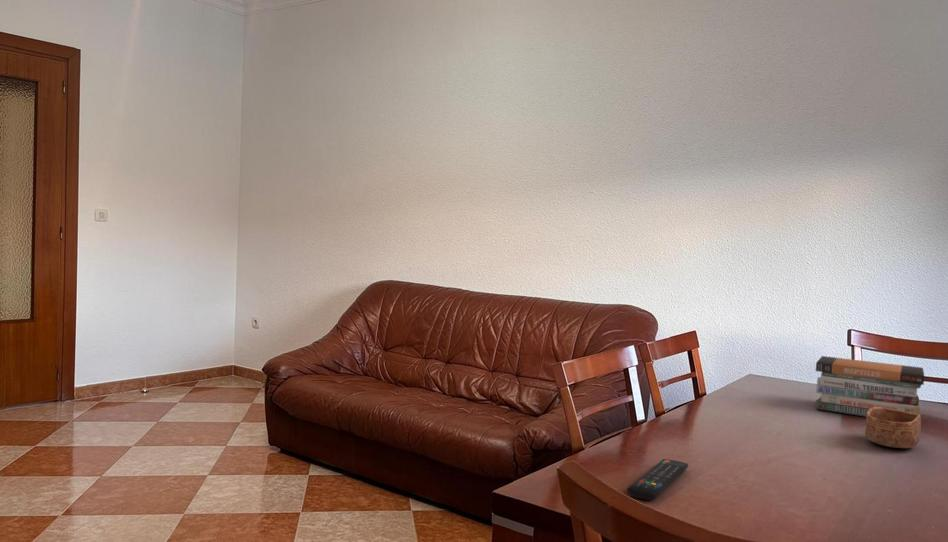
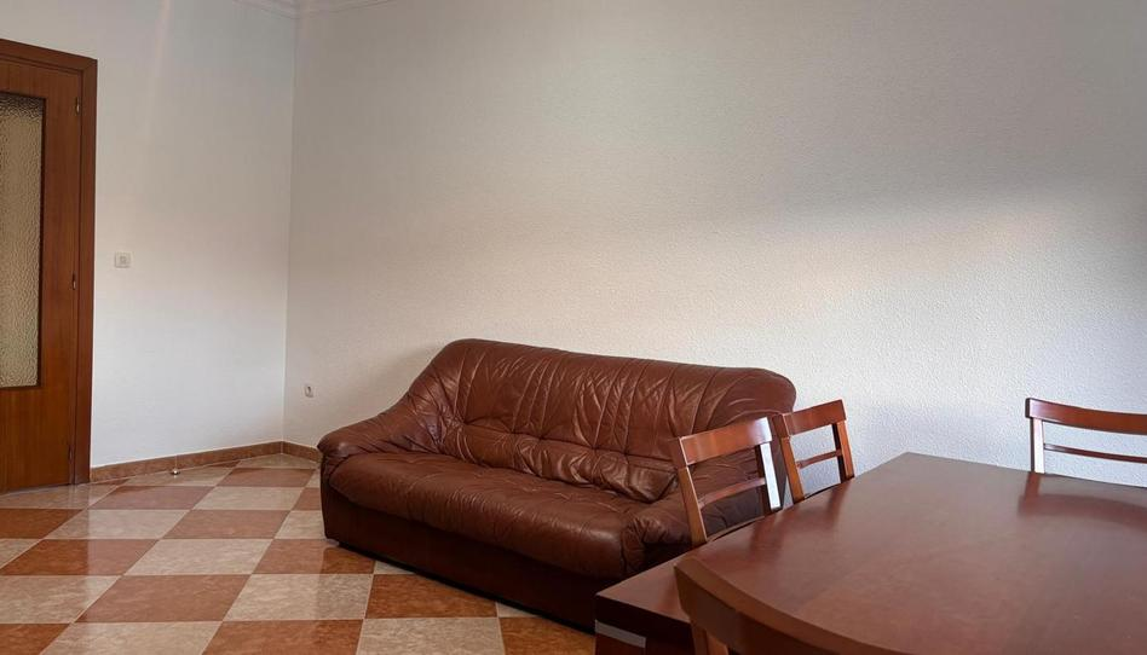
- bowl (892, 428)
- book stack (867, 388)
- remote control (659, 478)
